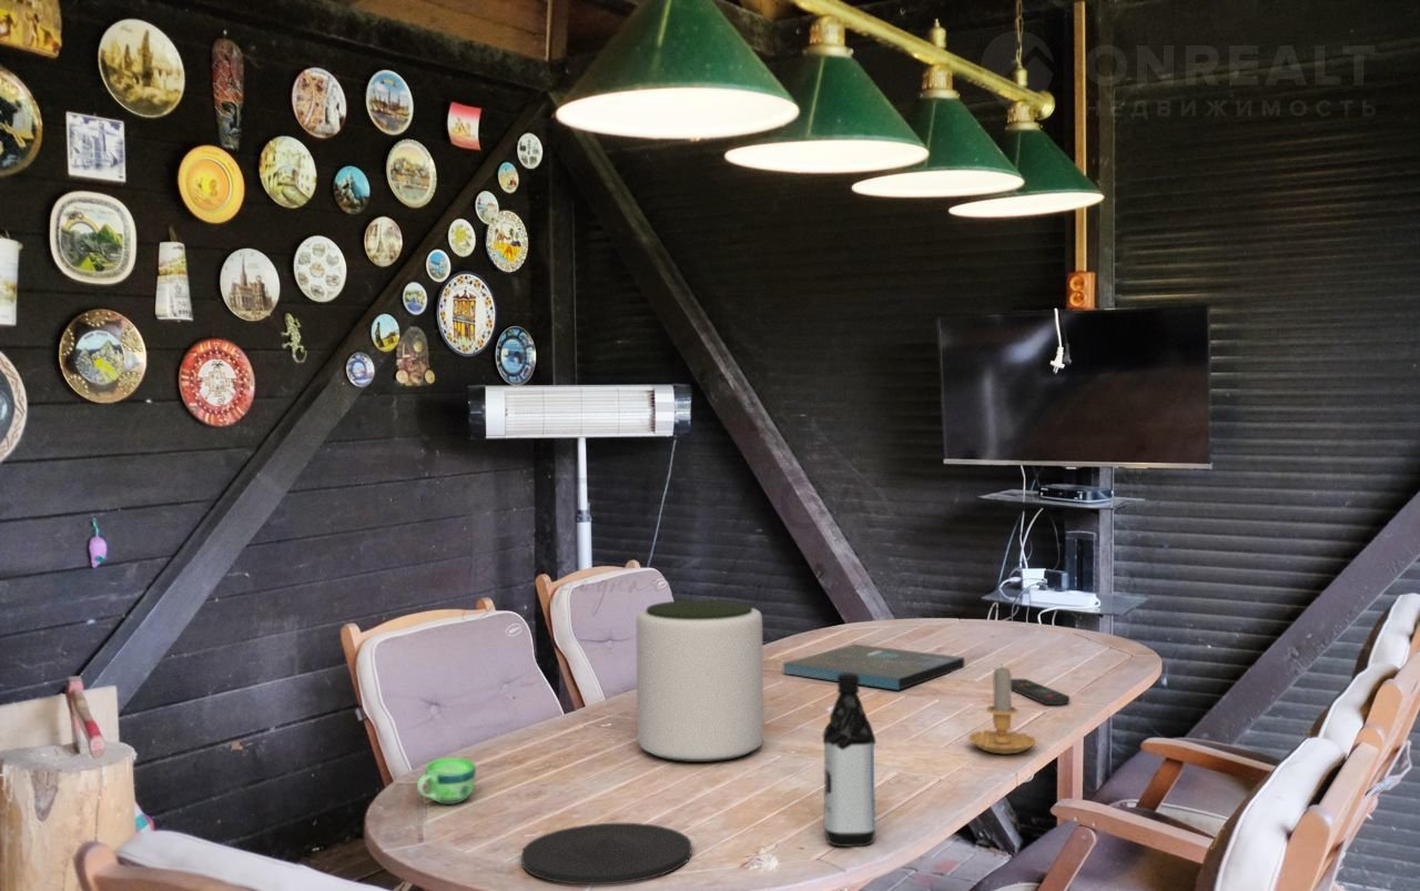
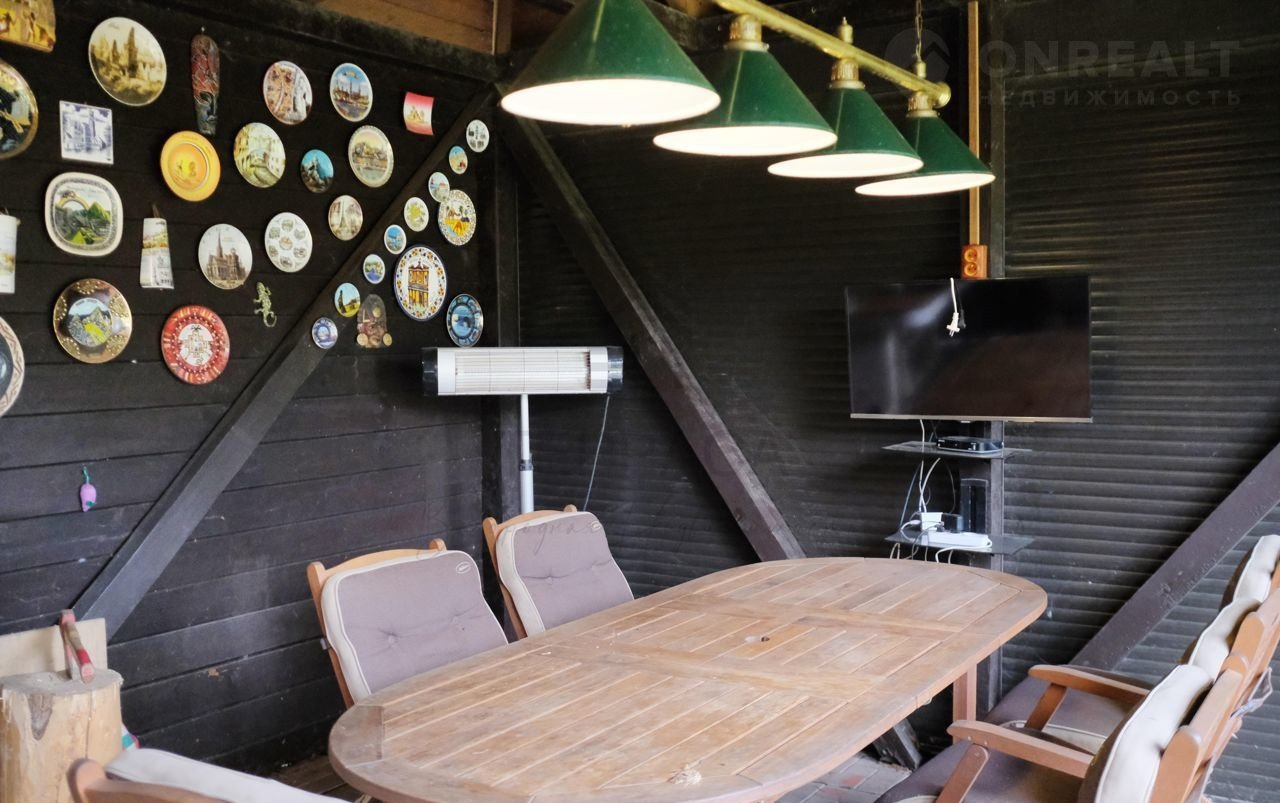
- candle (998, 708)
- plate (607, 846)
- board game (874, 660)
- remote control (1035, 690)
- cup (446, 783)
- water bottle (848, 757)
- plant pot (699, 677)
